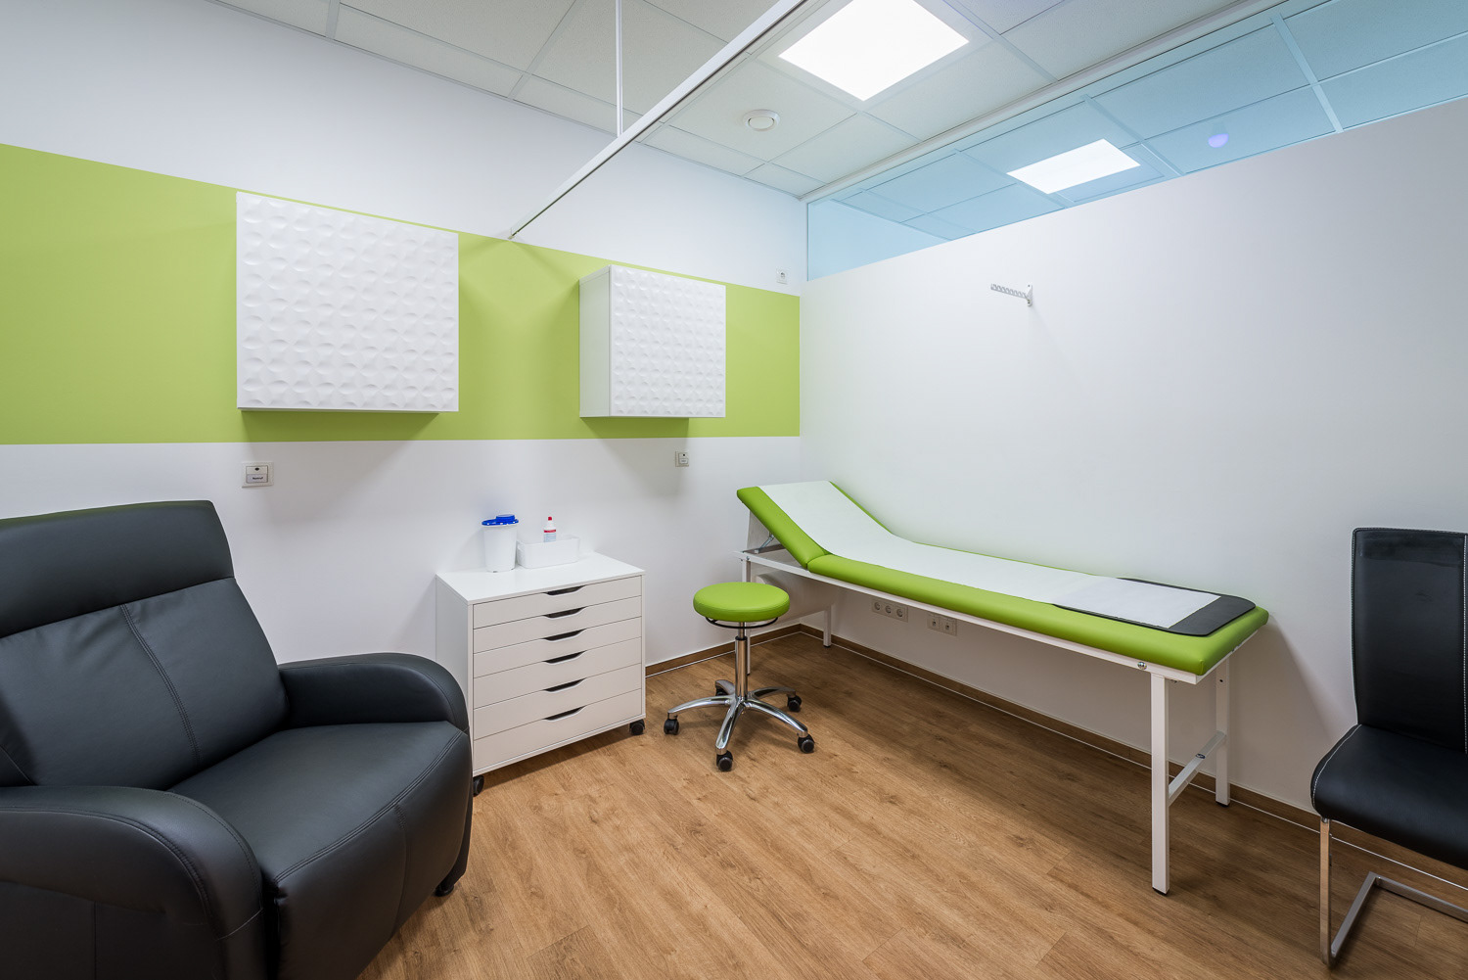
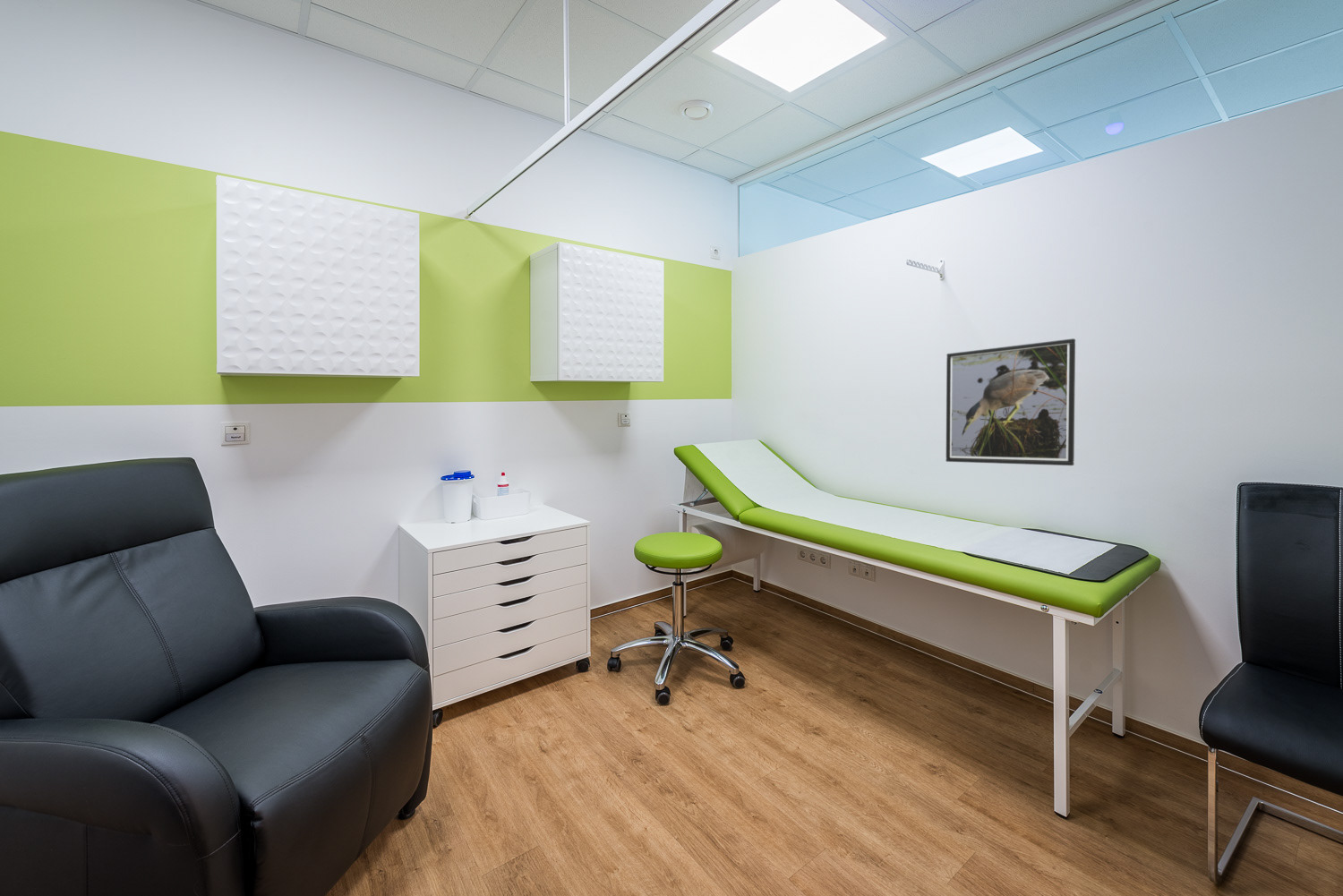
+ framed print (1005, 405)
